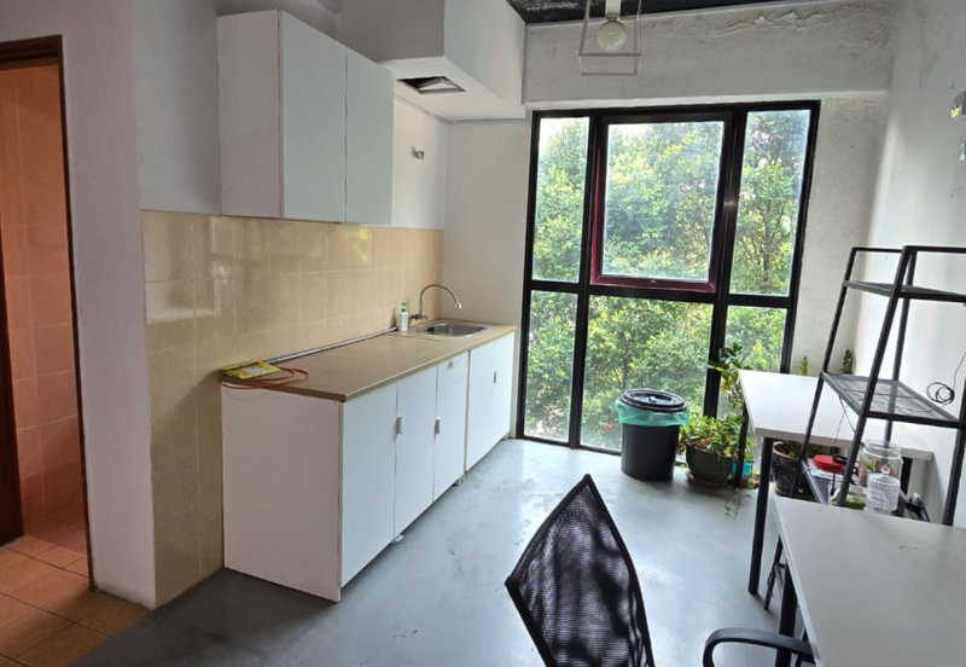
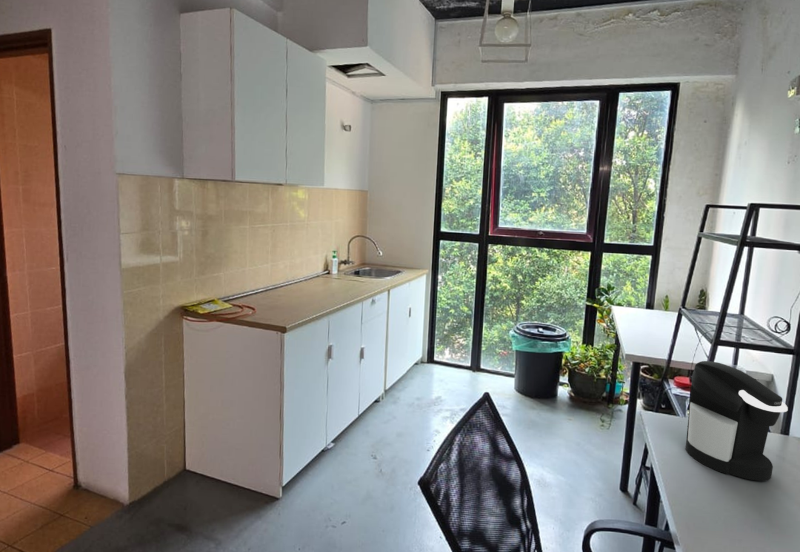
+ coffee maker (735, 417)
